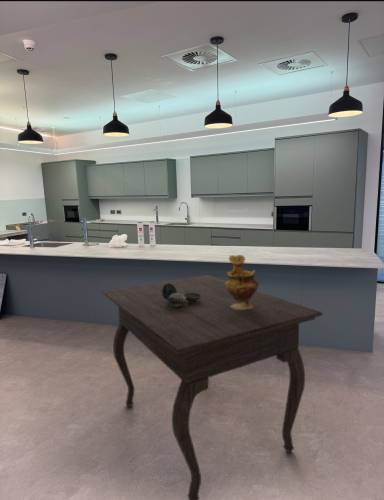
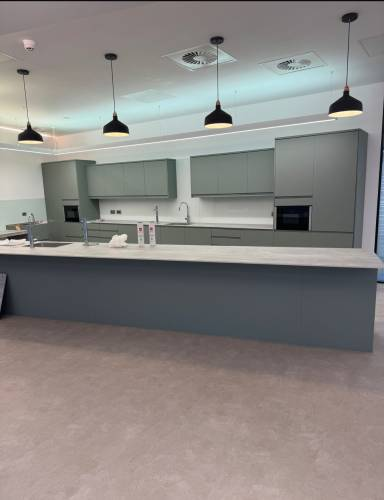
- decorative bowl (179, 294)
- dining table (199, 364)
- vase (240, 282)
